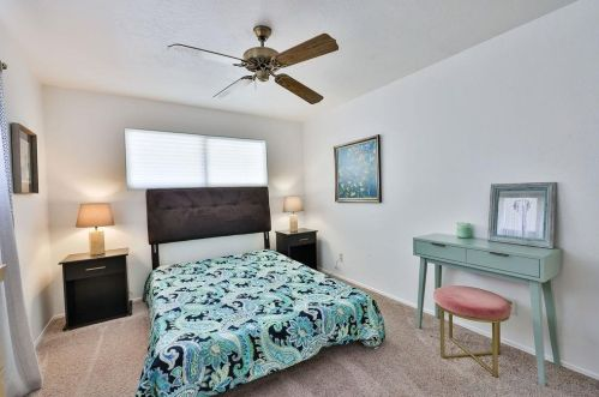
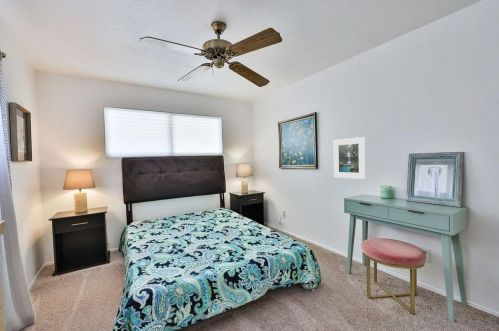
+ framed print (348, 158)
